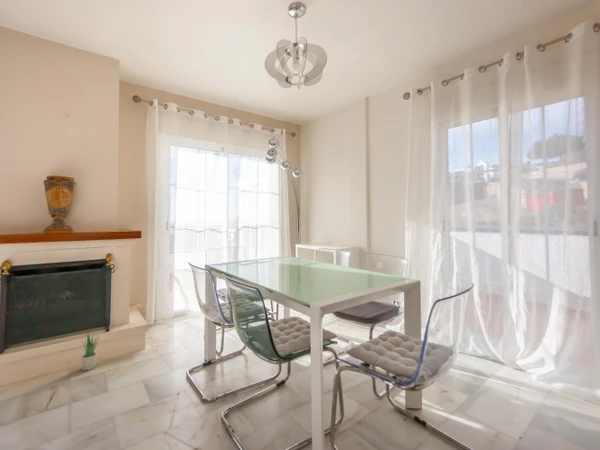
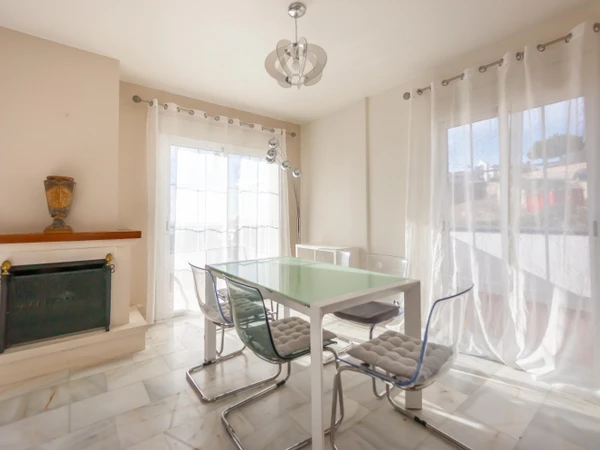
- potted plant (90, 349)
